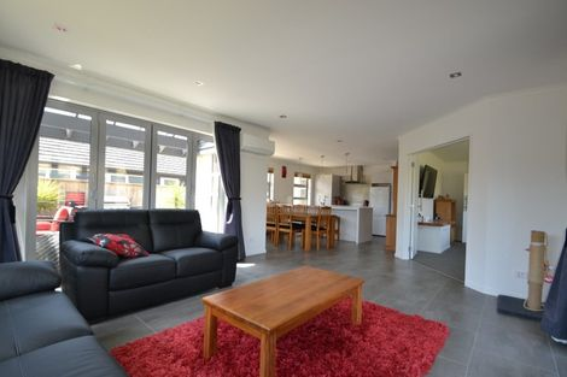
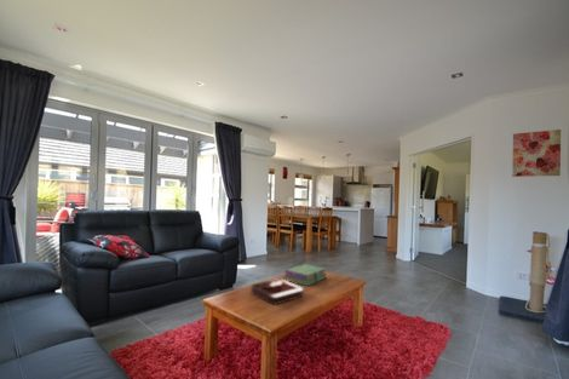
+ stack of books (305, 274)
+ decorative tray (276, 291)
+ wall art (535, 154)
